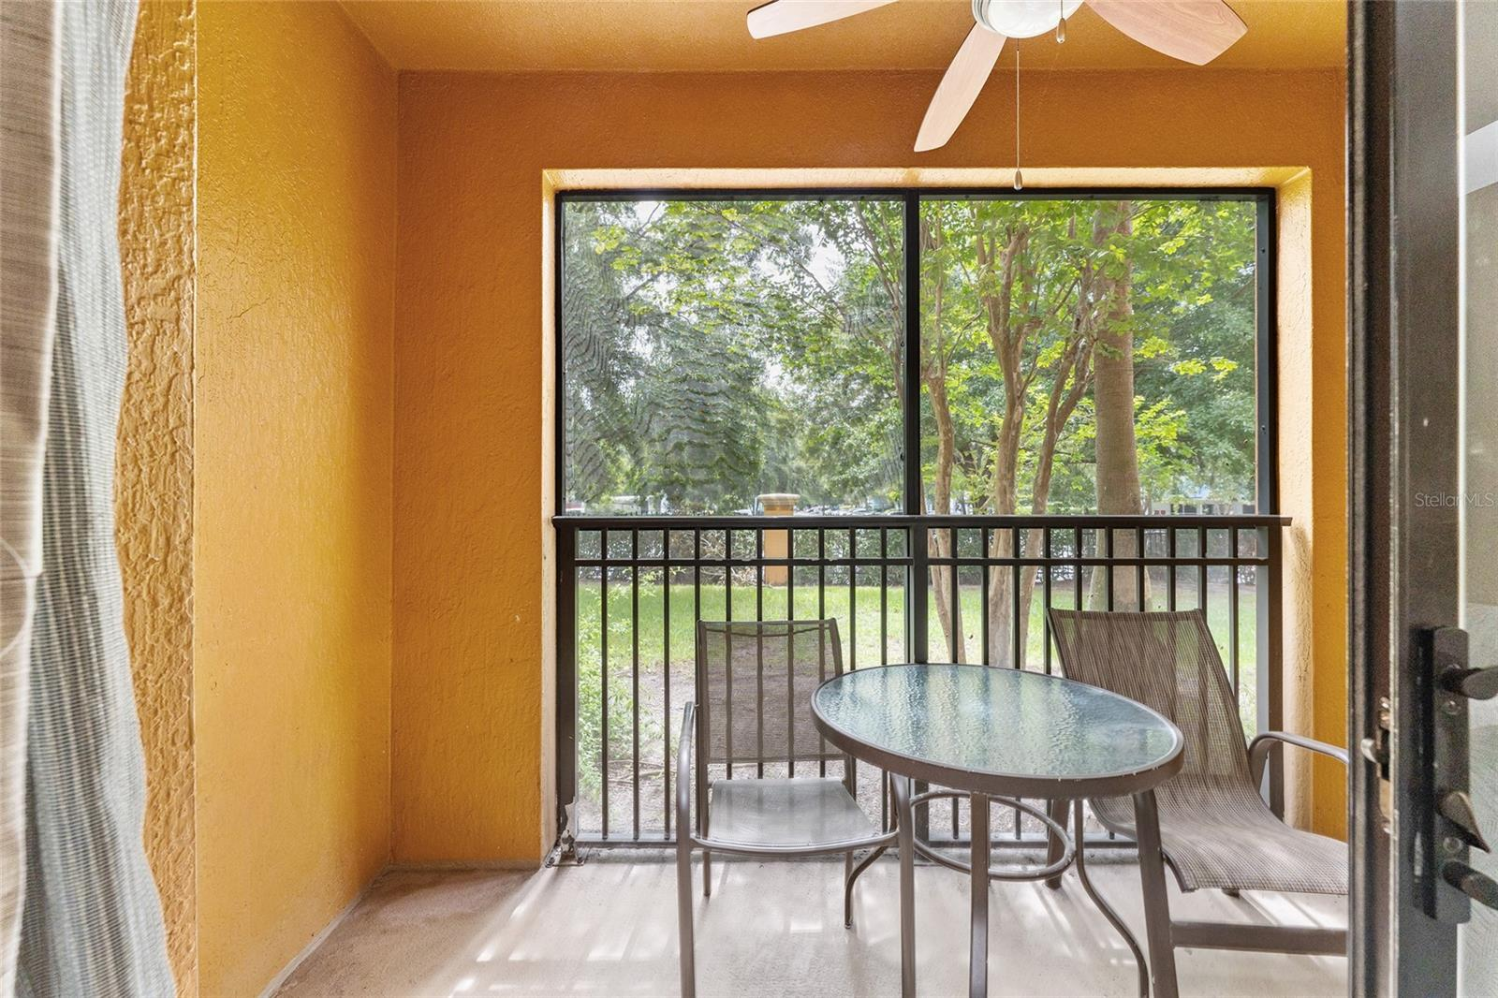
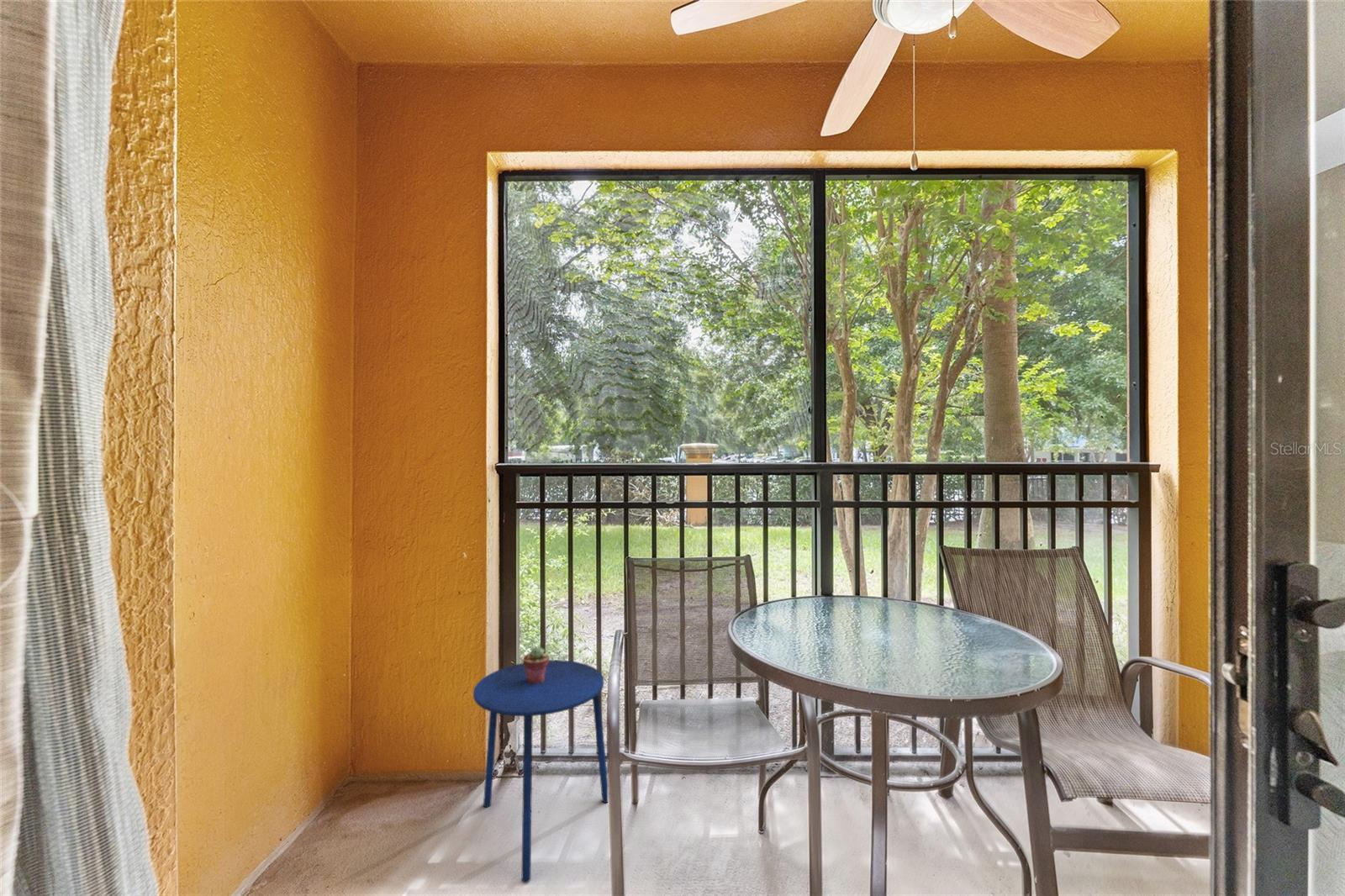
+ potted succulent (535, 663)
+ side table (531, 757)
